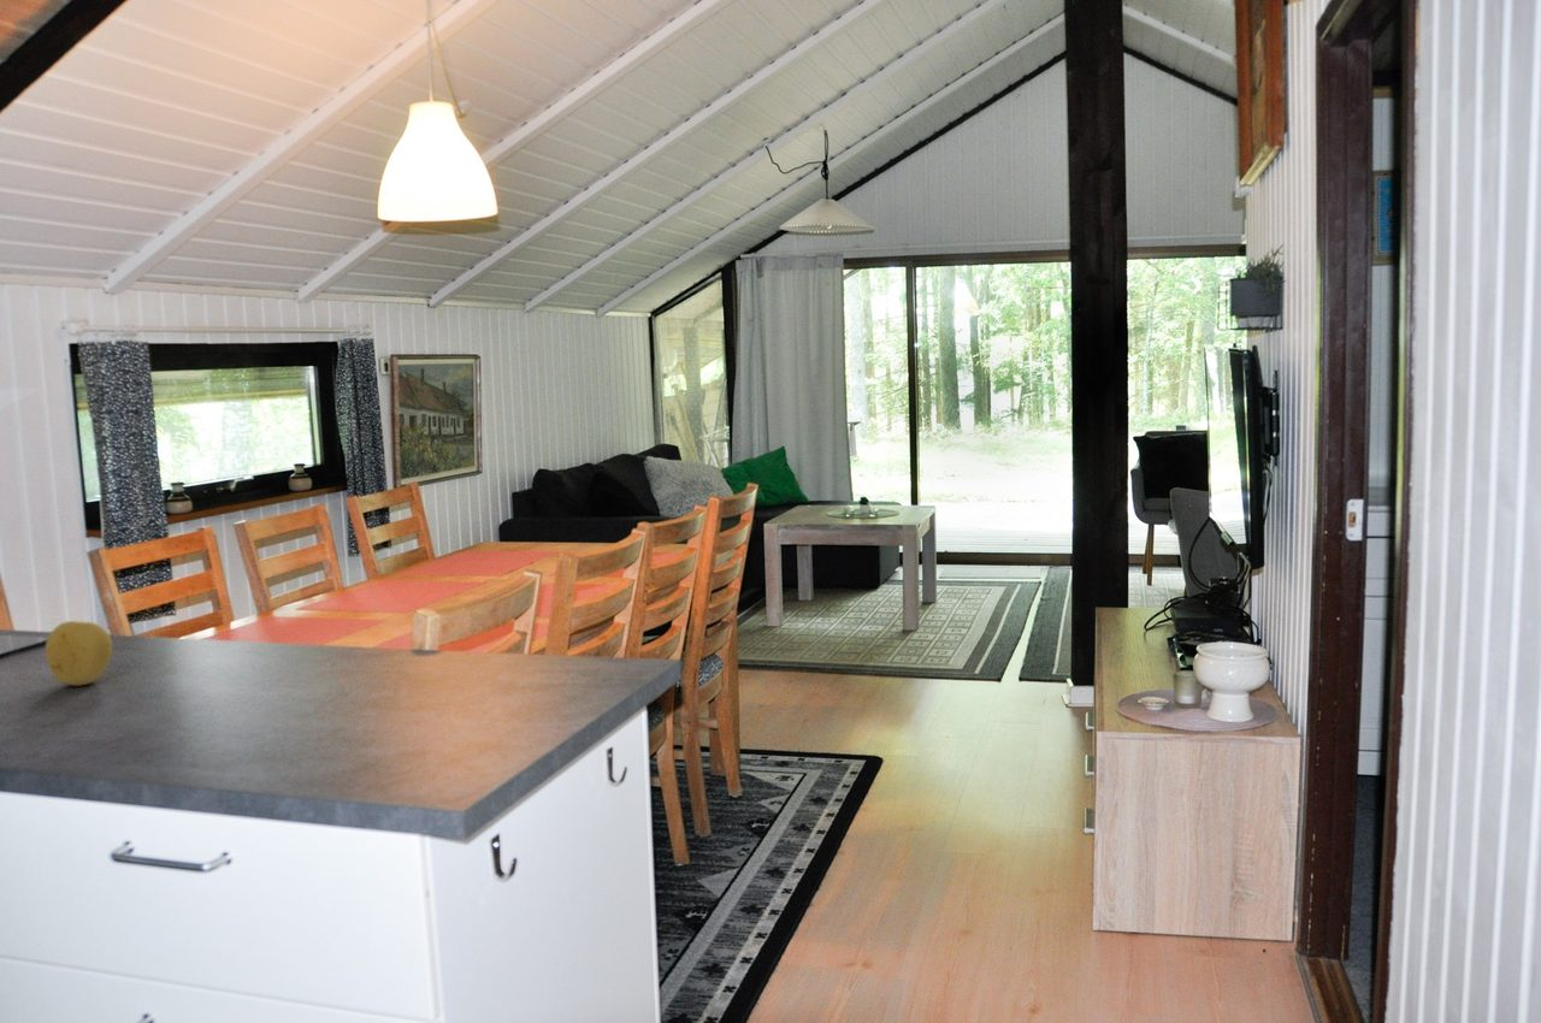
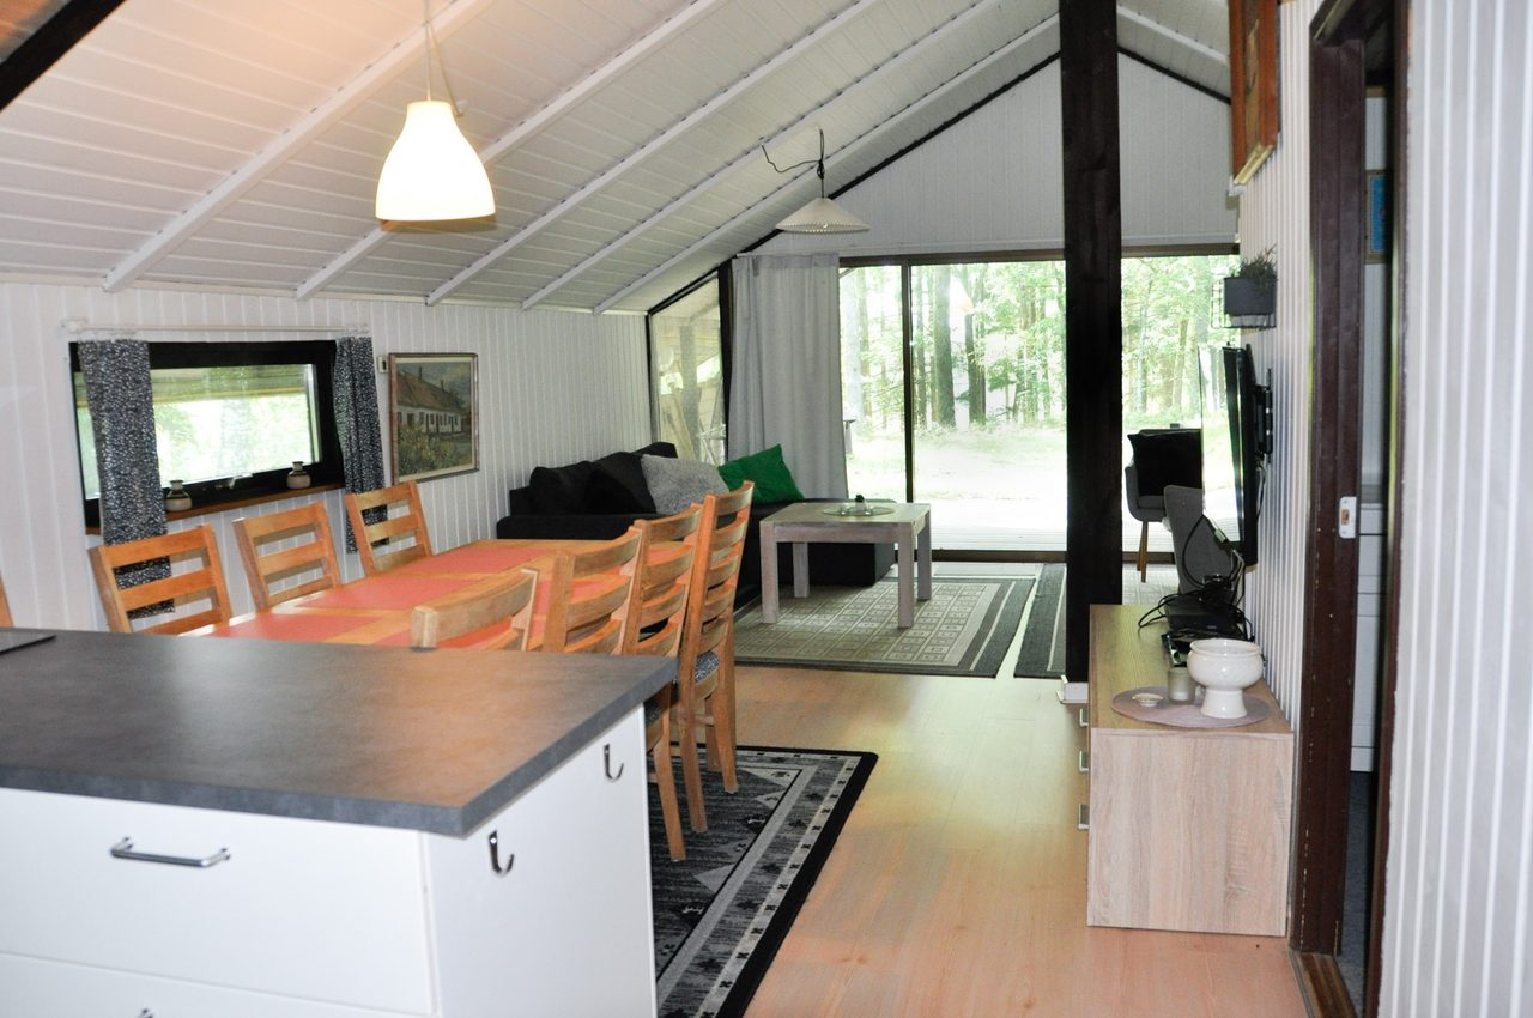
- fruit (79, 651)
